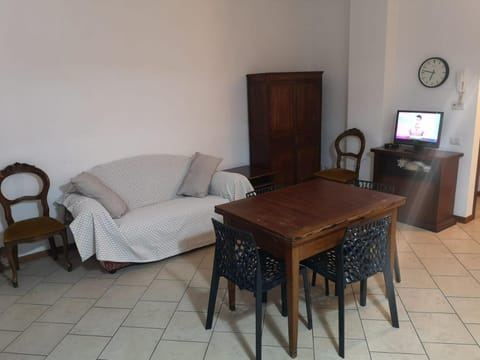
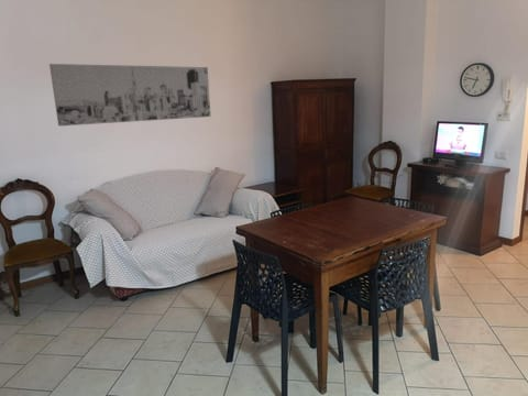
+ wall art (140, 94)
